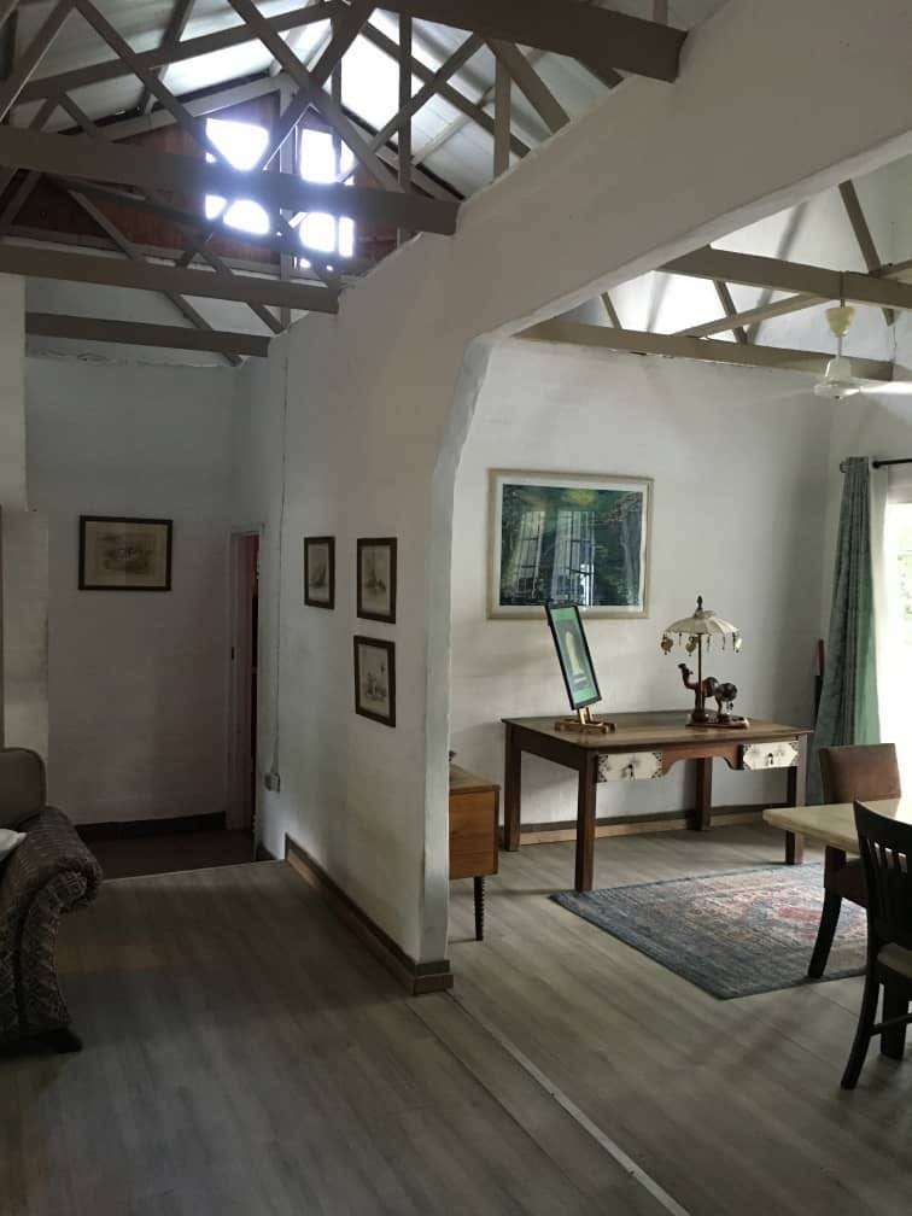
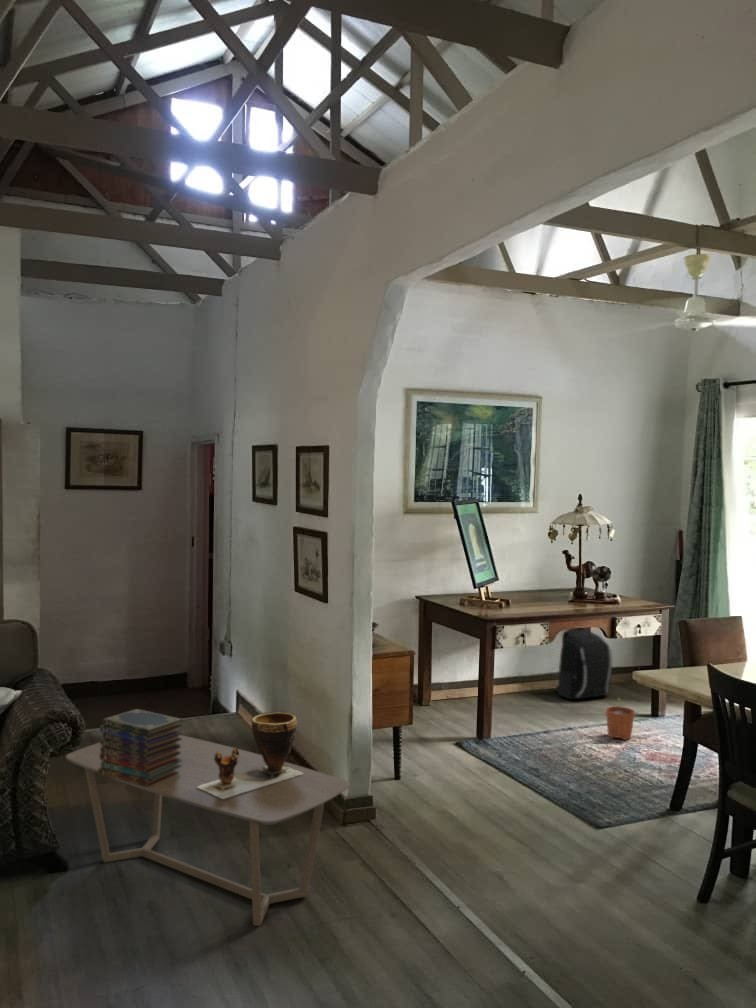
+ clay pot (258, 748)
+ backpack (580, 662)
+ coffee table (205, 808)
+ book stack (141, 745)
+ plant pot (620, 716)
